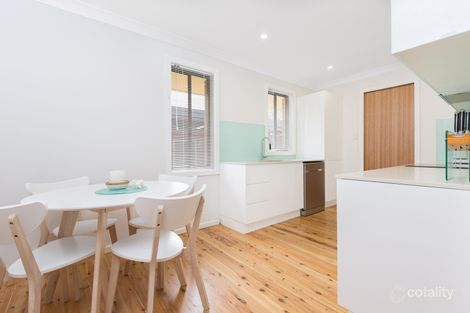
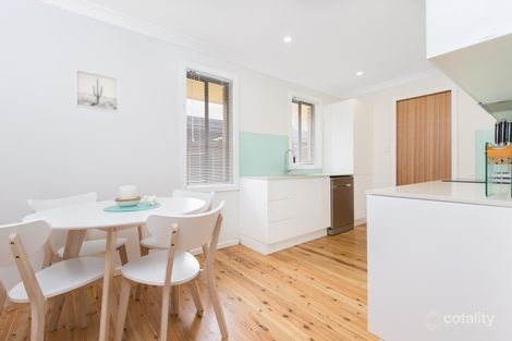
+ wall art (97, 92)
